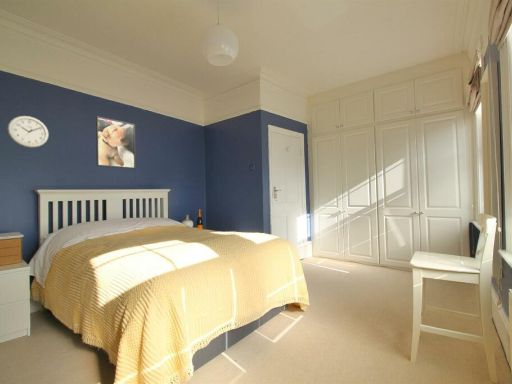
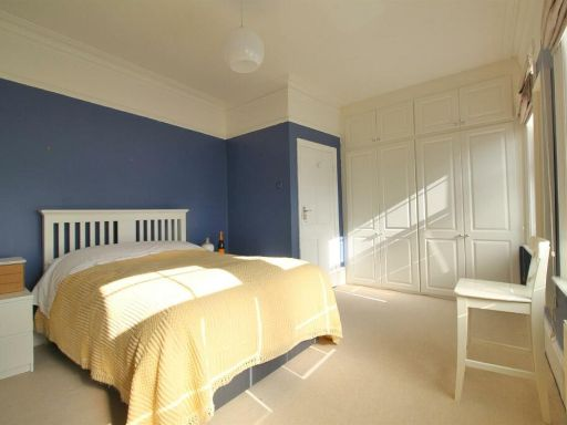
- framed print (116, 143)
- wall clock (29, 131)
